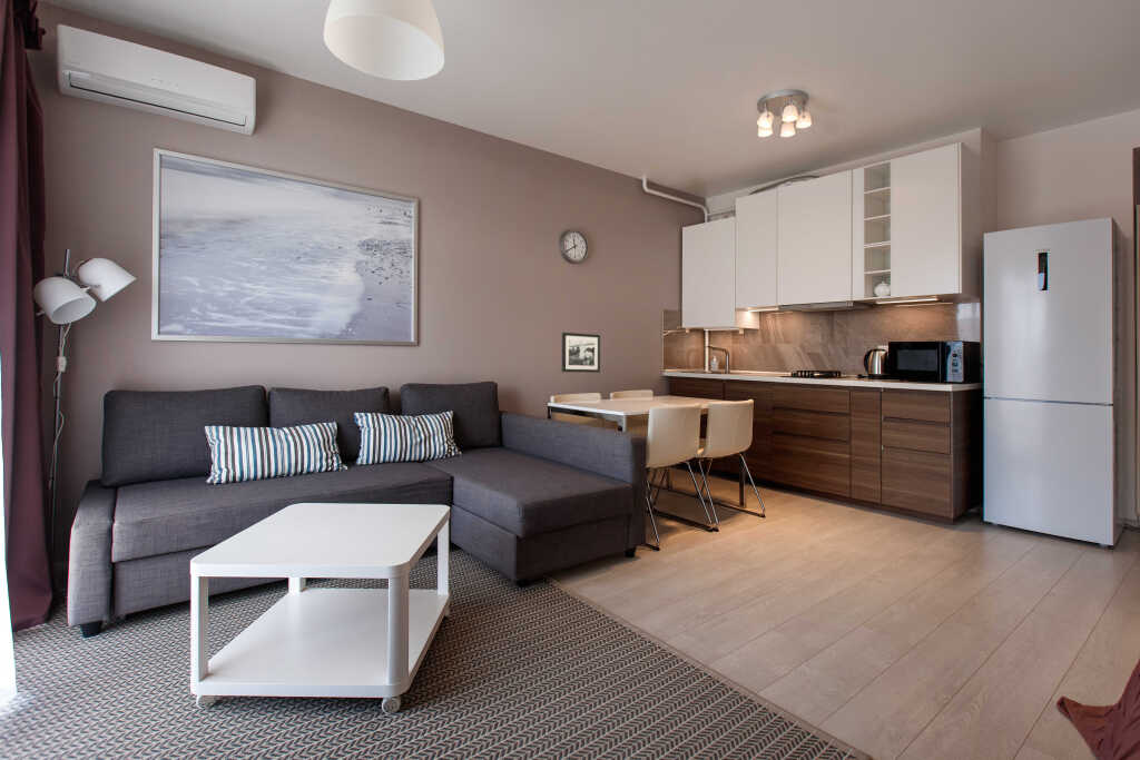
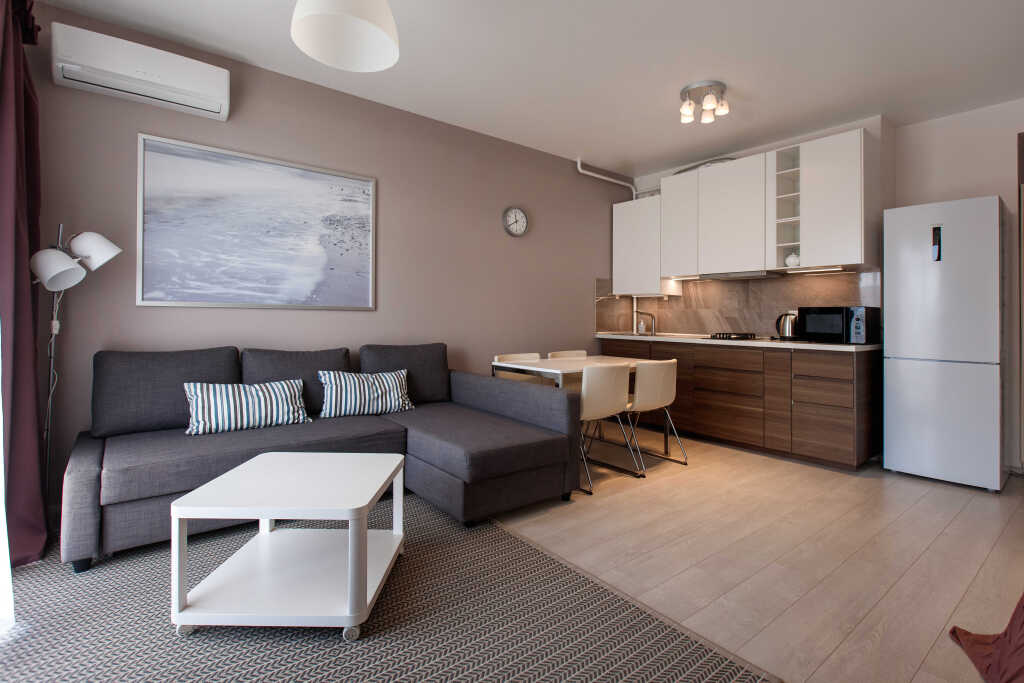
- picture frame (581, 353)
